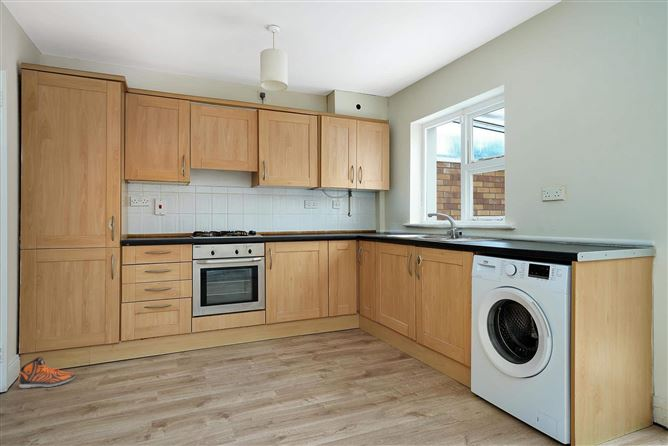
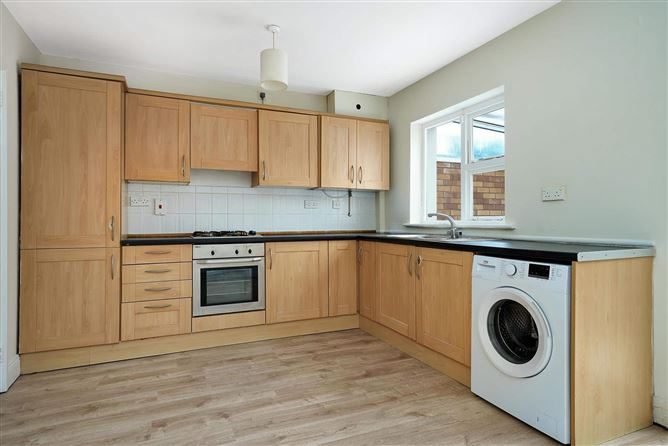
- sneaker (46, 371)
